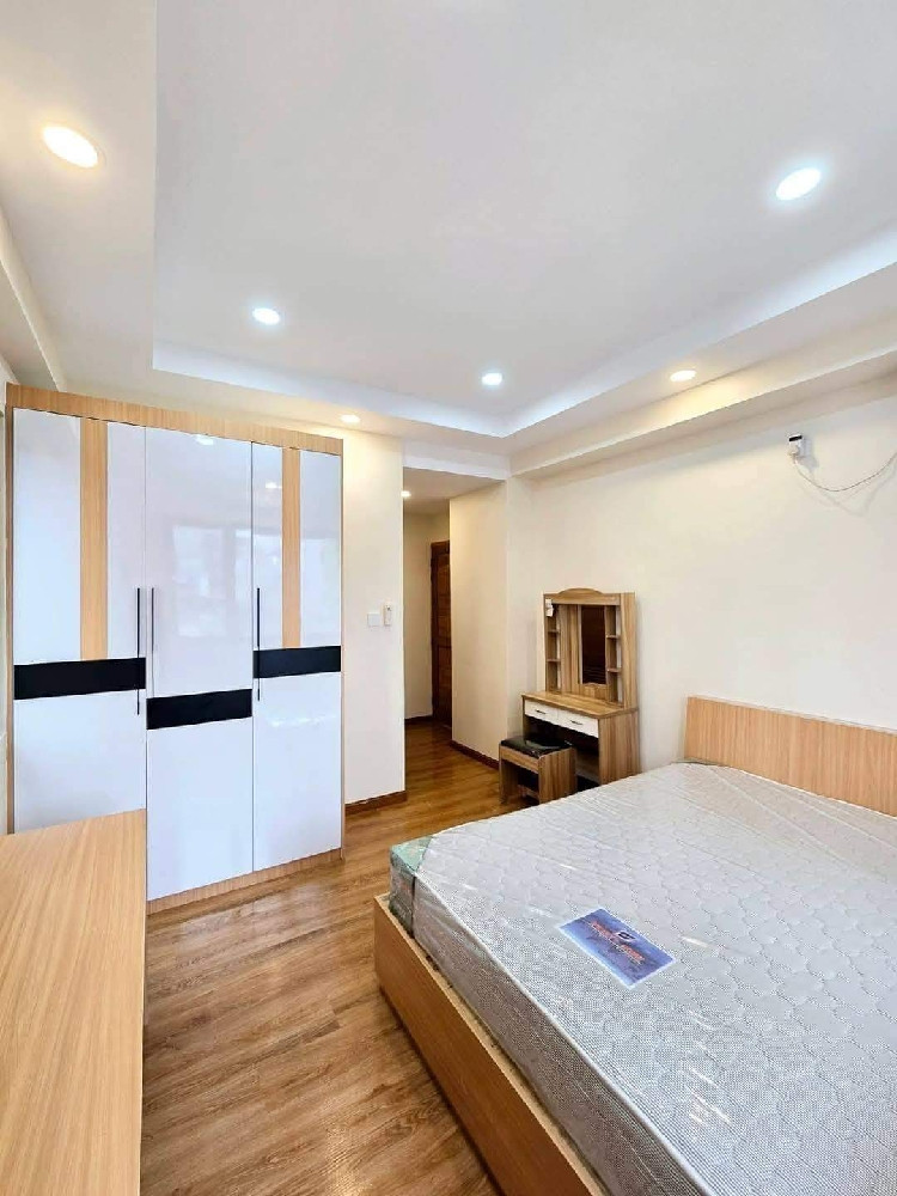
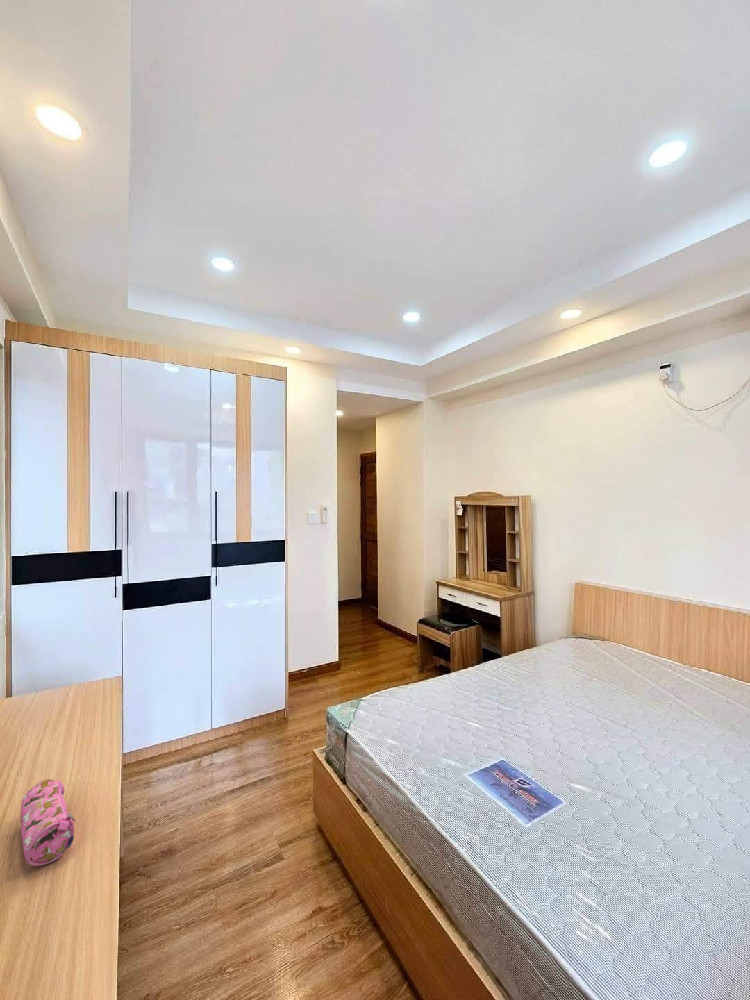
+ pencil case (46, 818)
